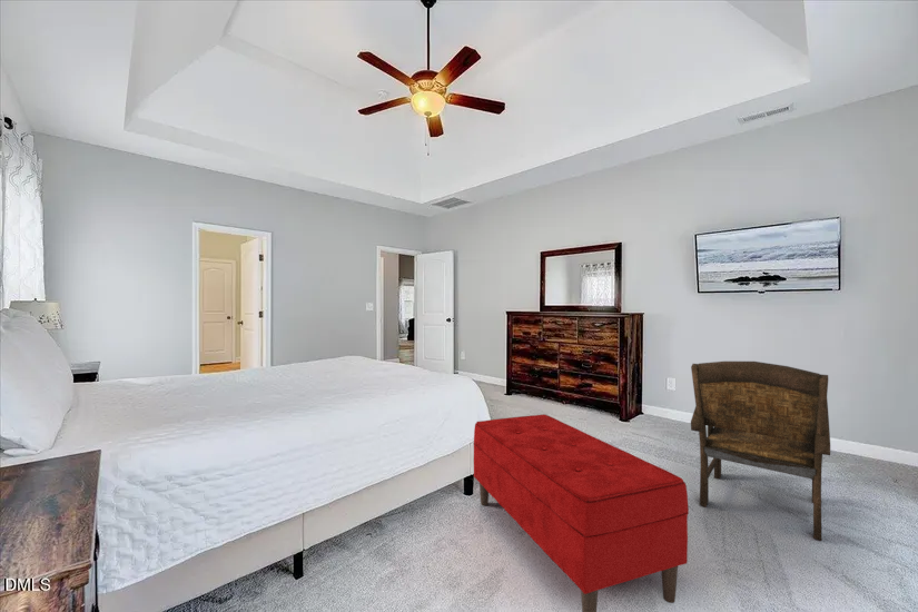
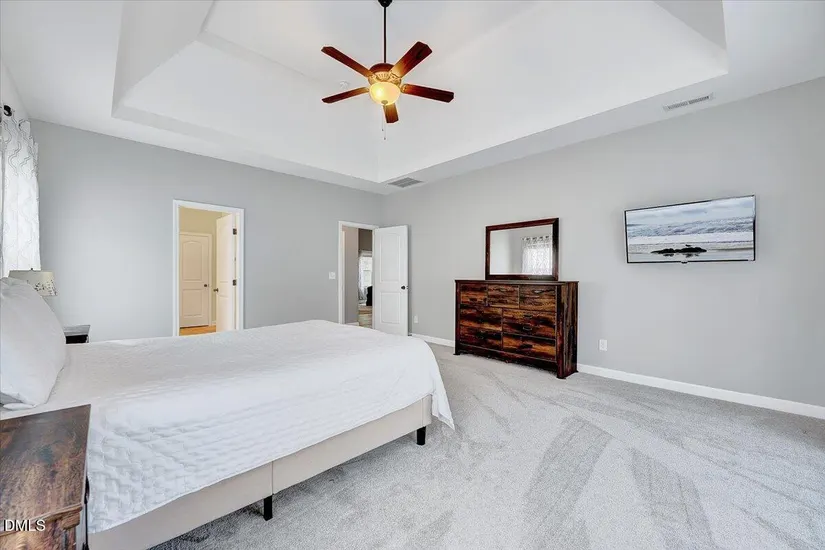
- armchair (759, 431)
- bench (559, 493)
